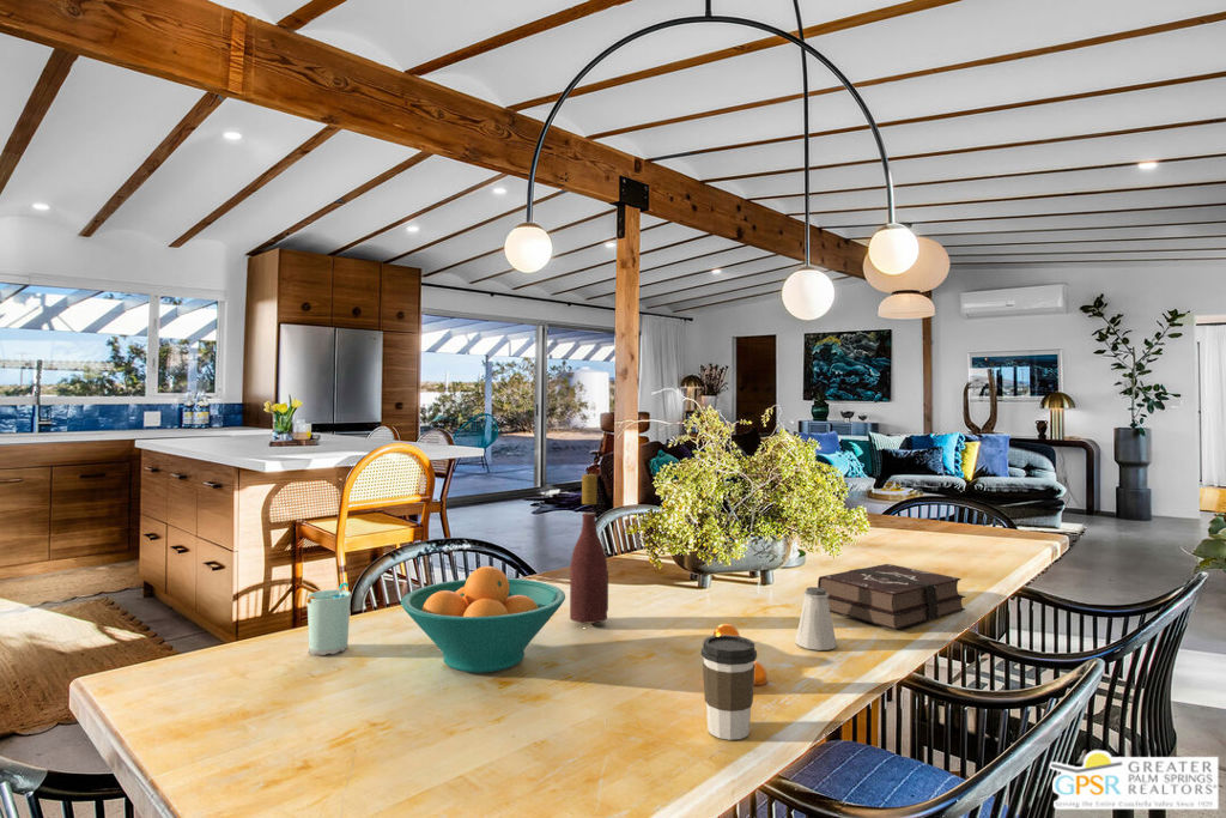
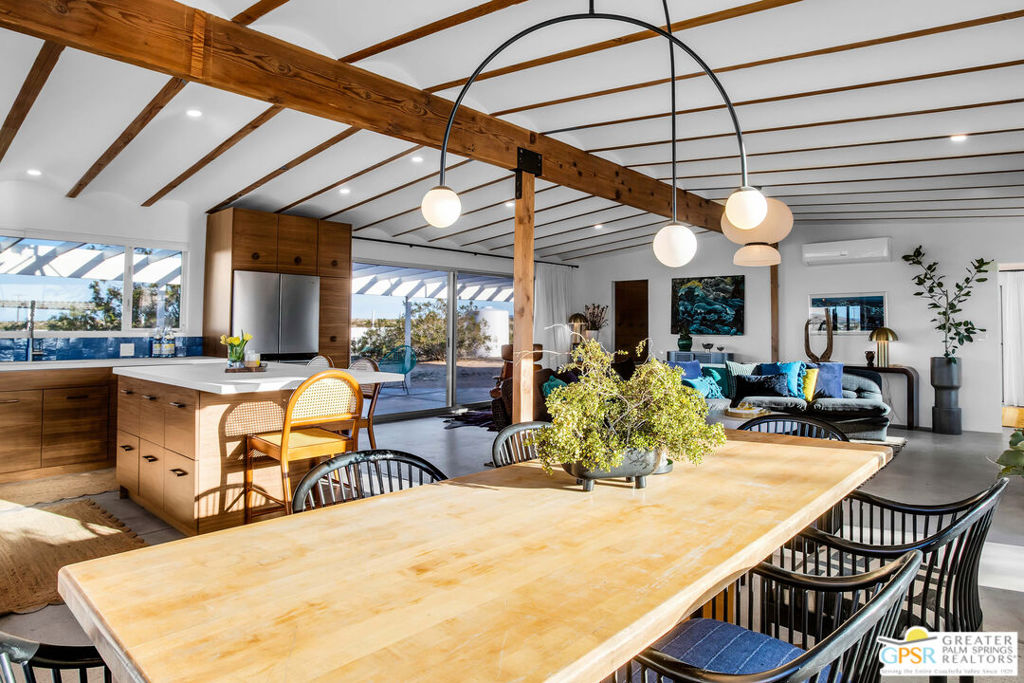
- fruit bowl (484, 613)
- coffee cup (728, 686)
- cup (327, 616)
- hardback book (888, 592)
- wine bottle (588, 549)
- saltshaker (815, 616)
- pepper shaker (754, 661)
